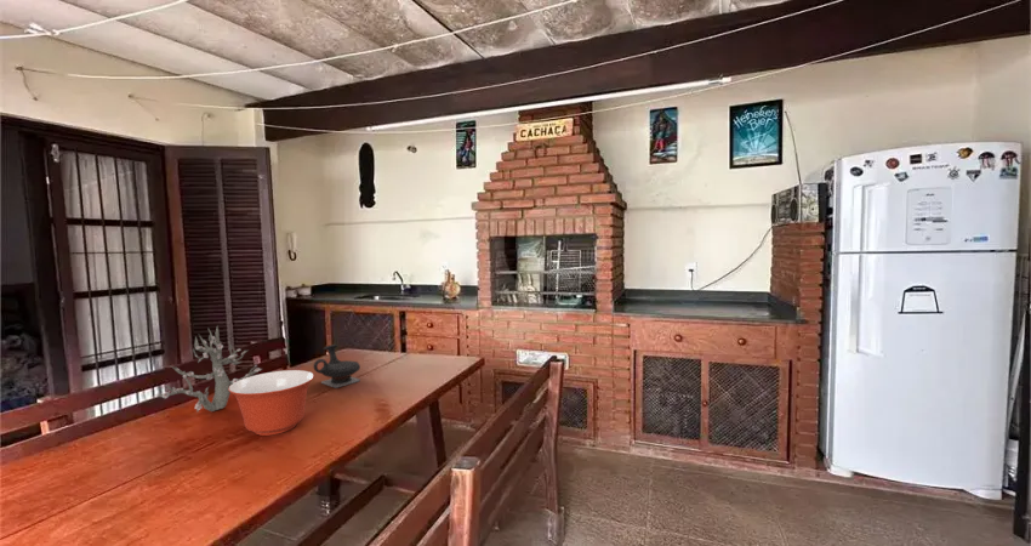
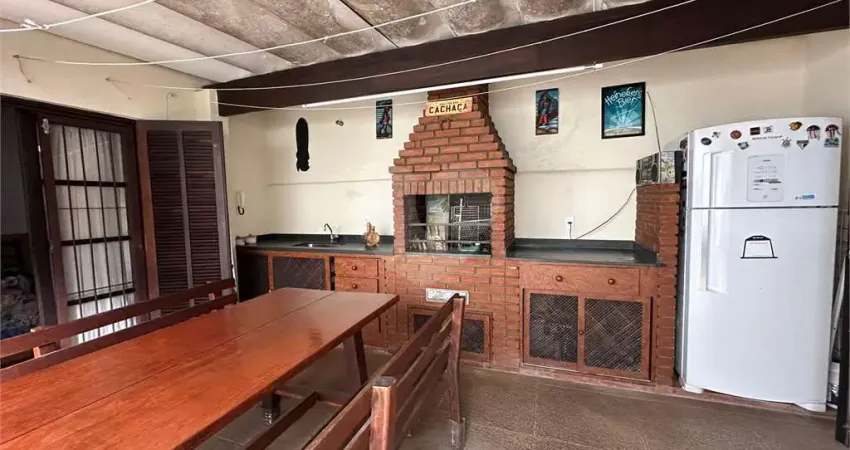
- teapot (334, 364)
- plant (213, 370)
- mixing bowl (274, 404)
